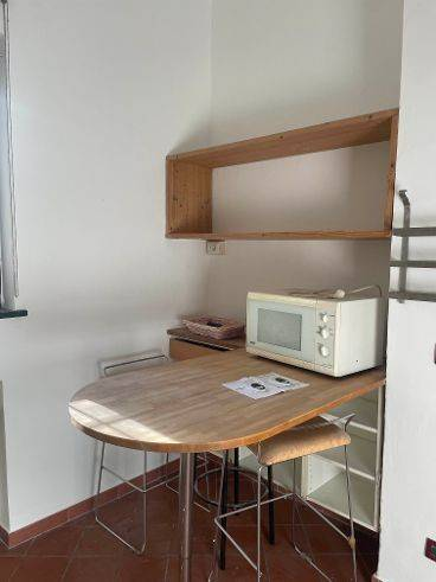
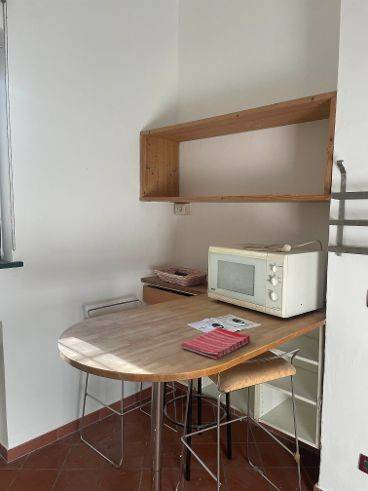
+ dish towel (216, 341)
